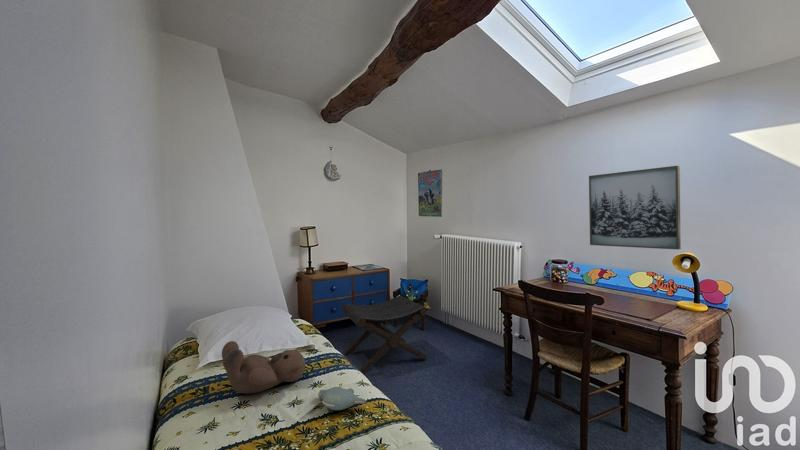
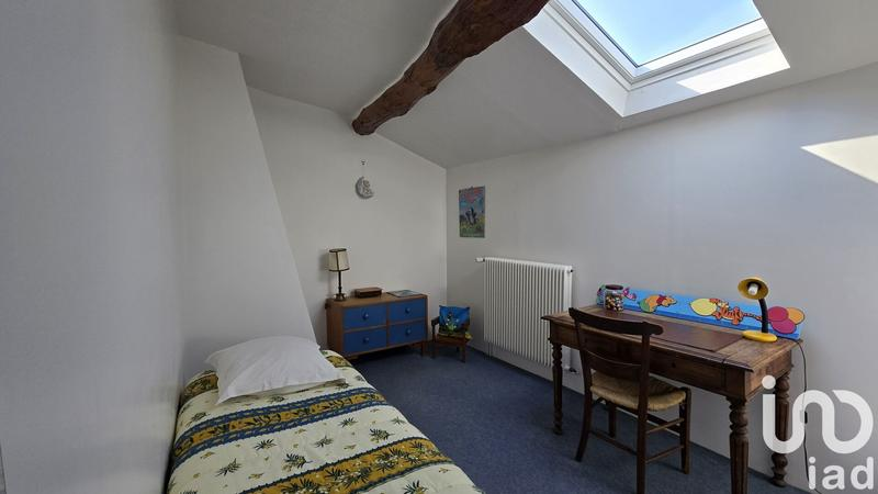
- plush toy (338, 399)
- footstool (383, 331)
- wall art (630, 209)
- teddy bear (265, 362)
